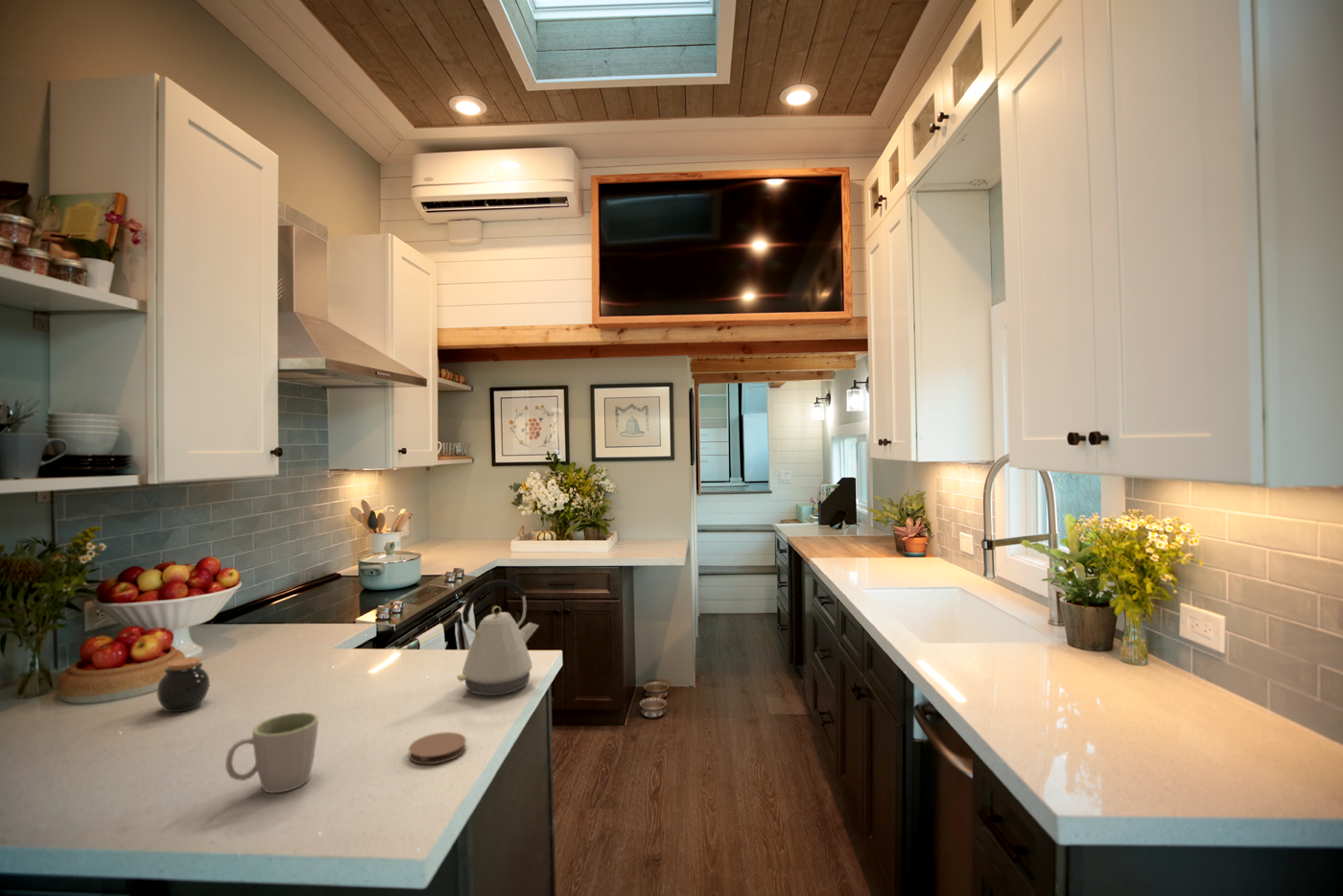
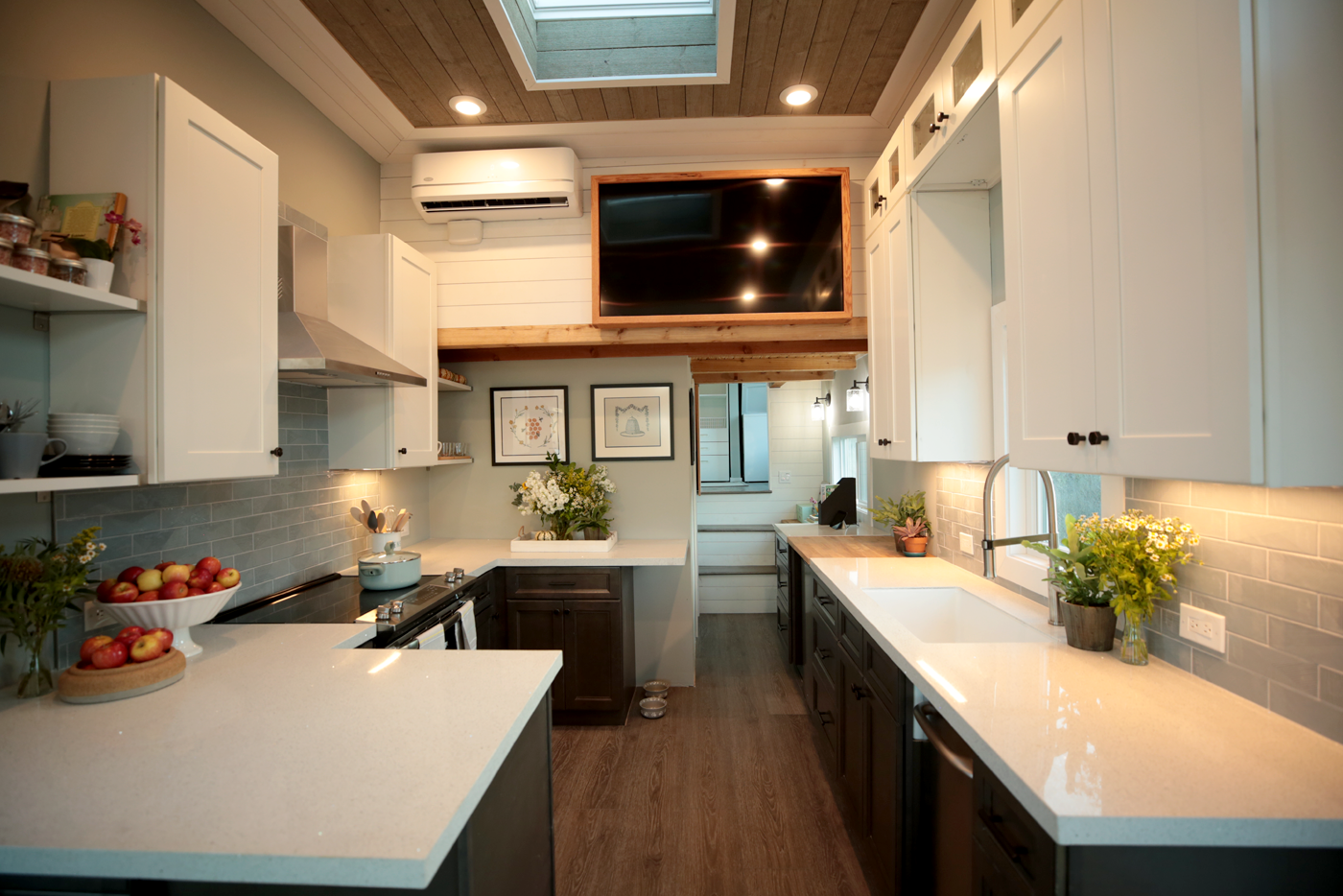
- mug (273, 756)
- coaster (437, 747)
- jar (183, 684)
- kettle (500, 632)
